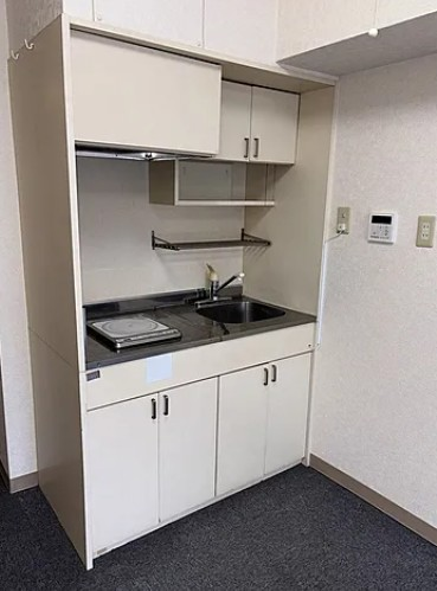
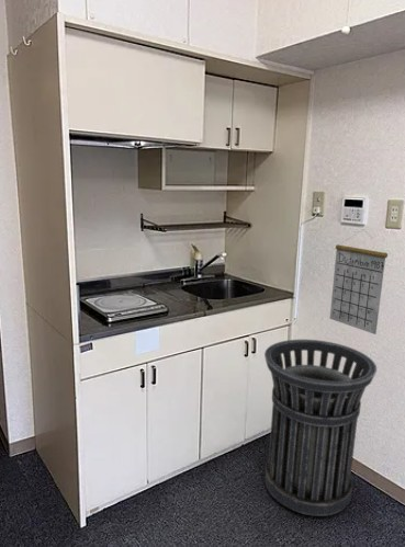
+ calendar (357, 278)
+ trash can (312, 425)
